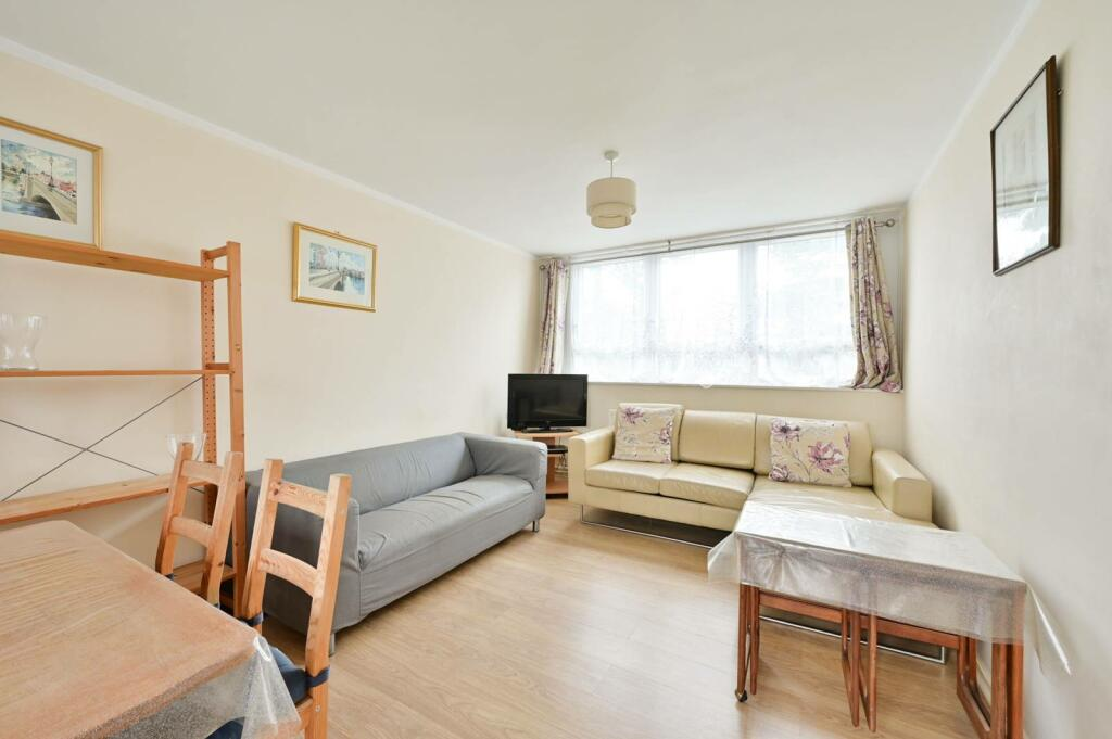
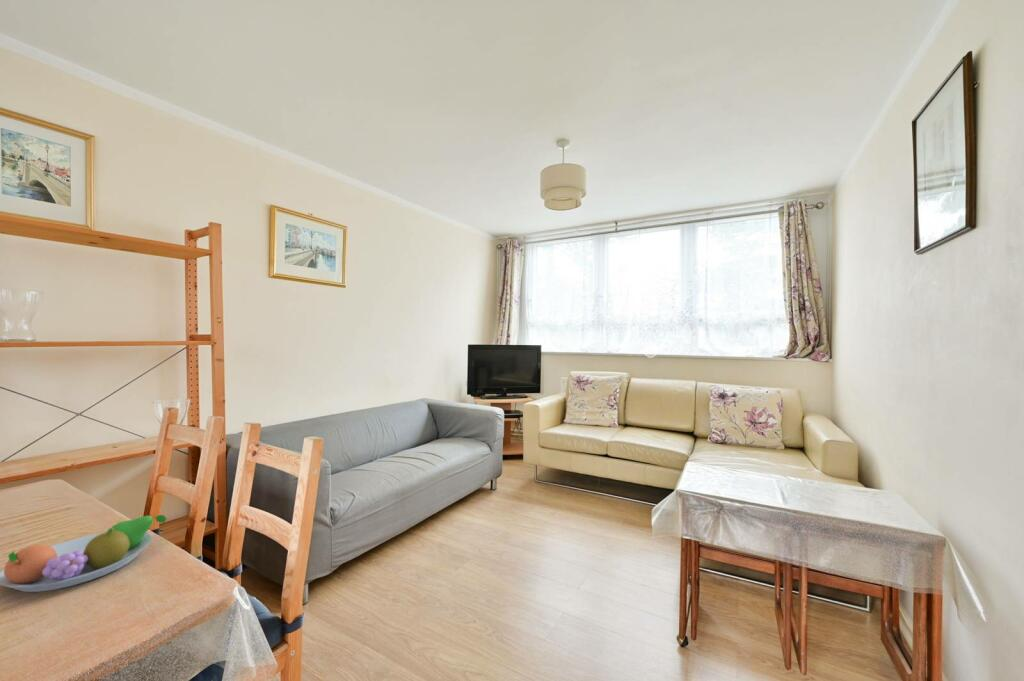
+ fruit bowl (87, 544)
